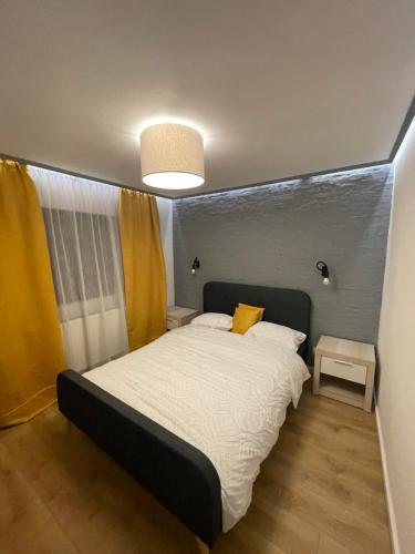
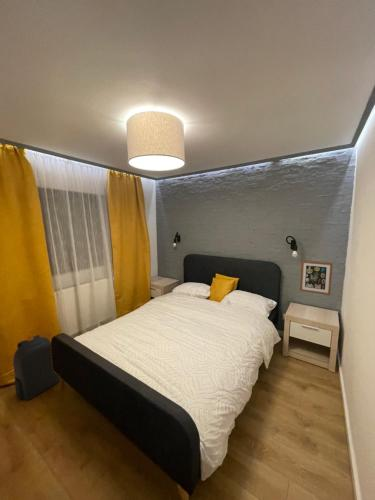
+ wall art (315, 277)
+ backpack (35, 361)
